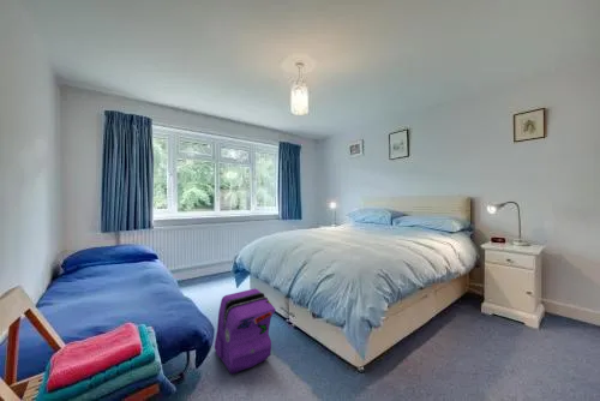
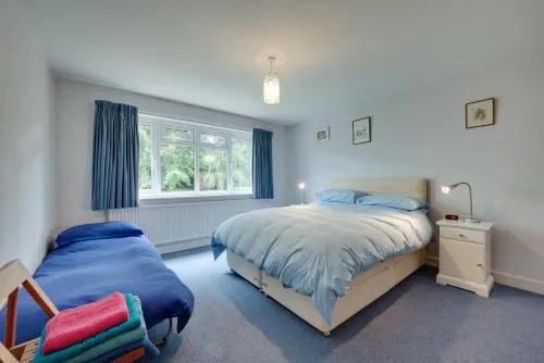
- backpack (242, 325)
